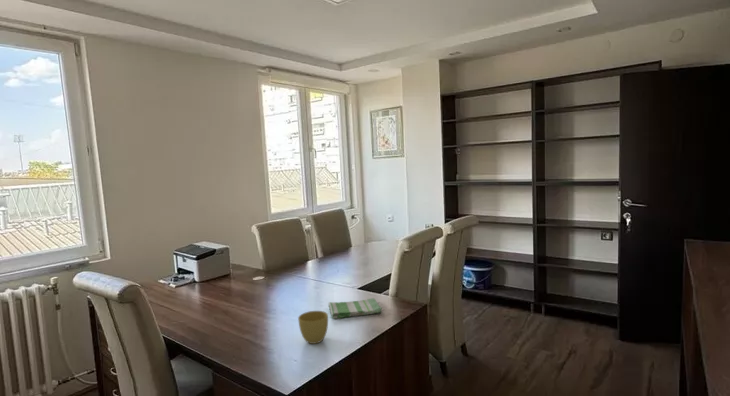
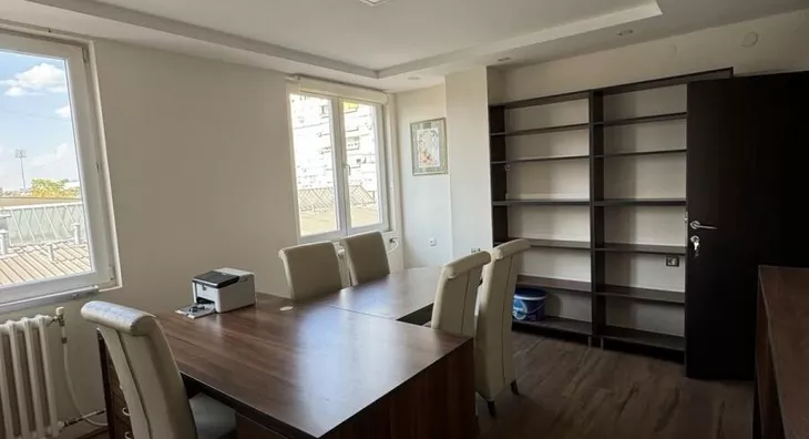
- dish towel (354, 307)
- cup (312, 326)
